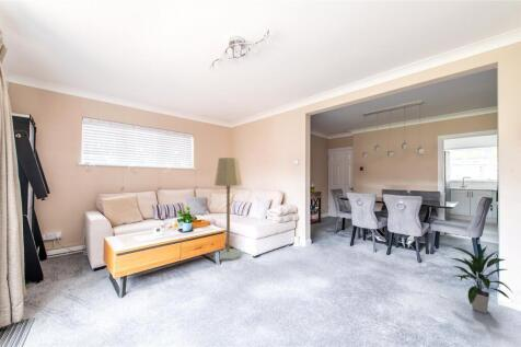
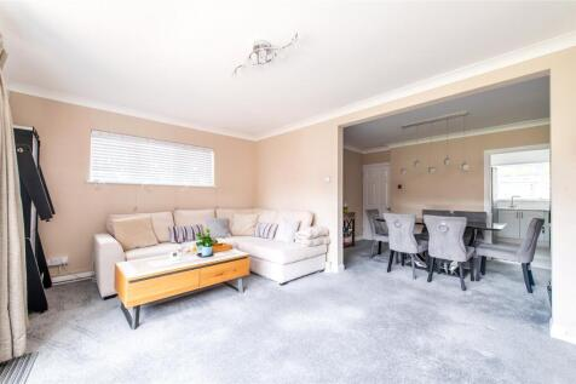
- floor lamp (228, 207)
- indoor plant (476, 277)
